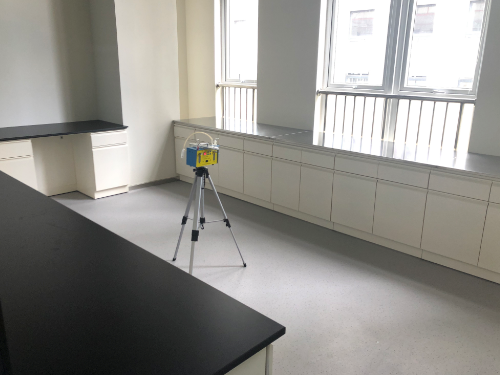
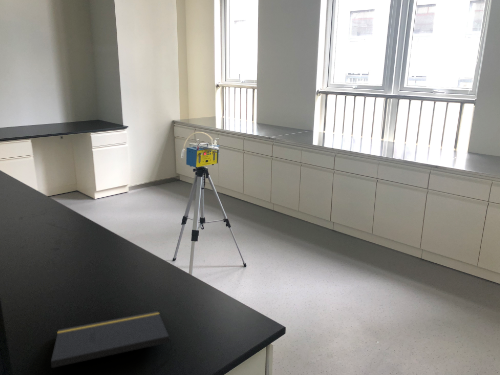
+ notepad (111, 335)
